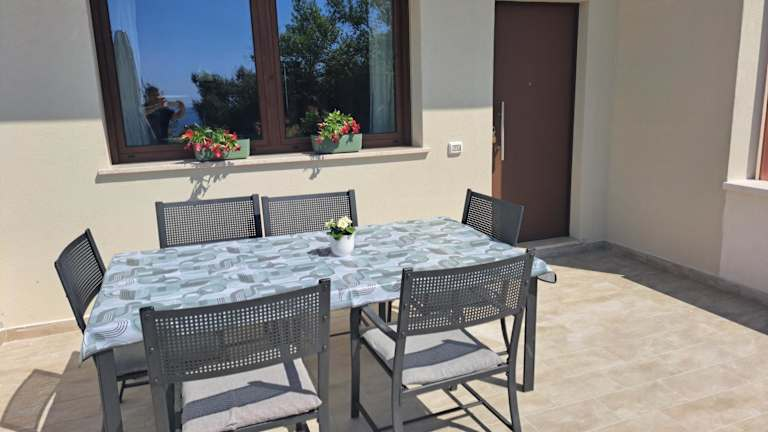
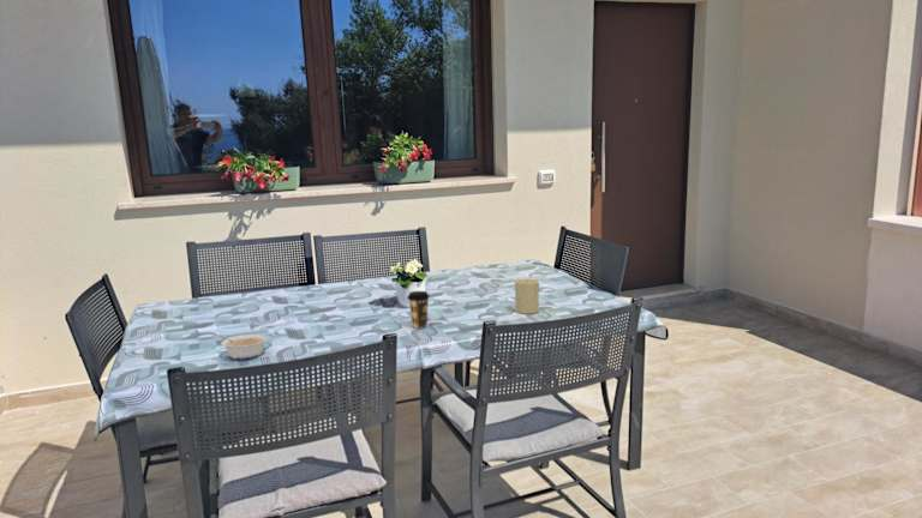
+ legume (243, 345)
+ coffee cup (418, 309)
+ candle (527, 295)
